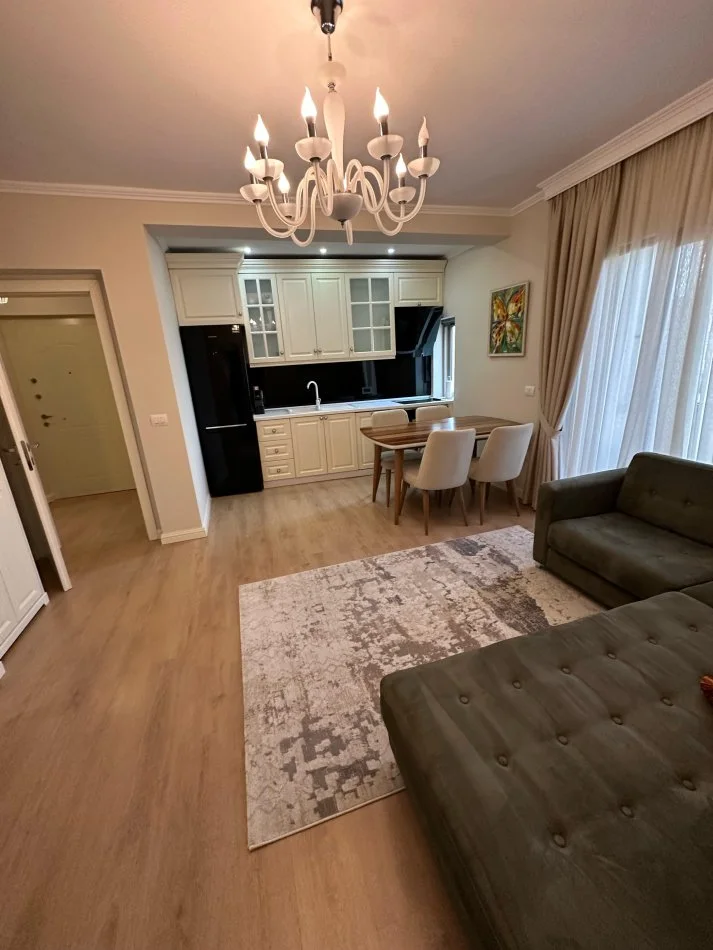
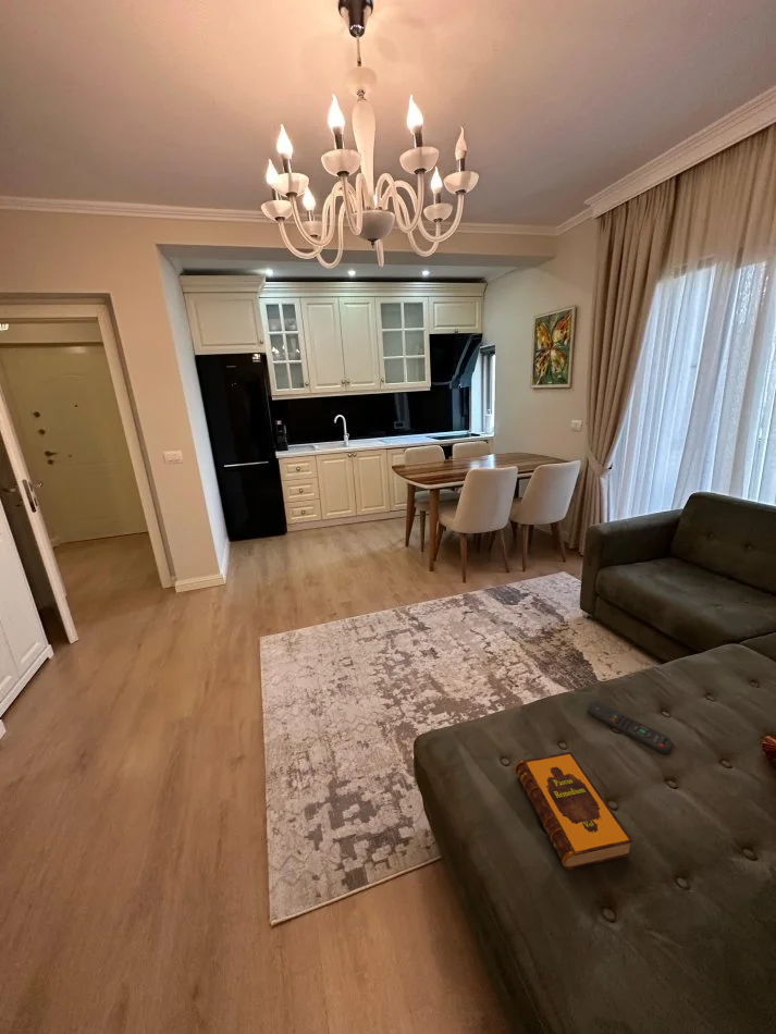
+ hardback book (566, 804)
+ remote control (627, 725)
